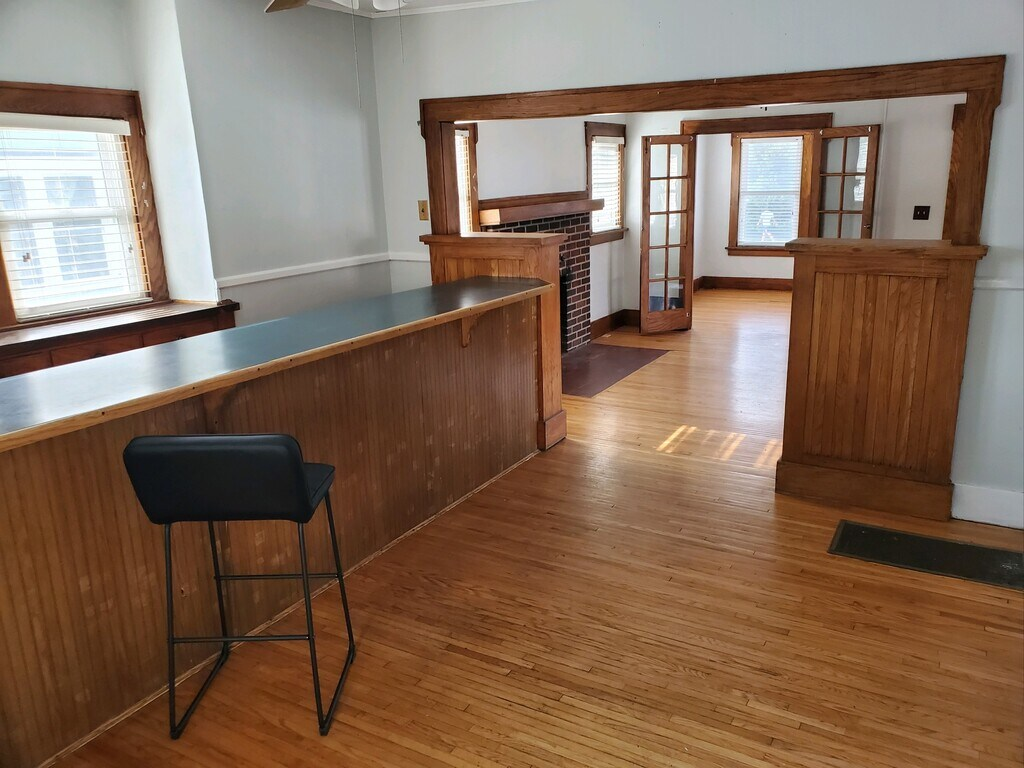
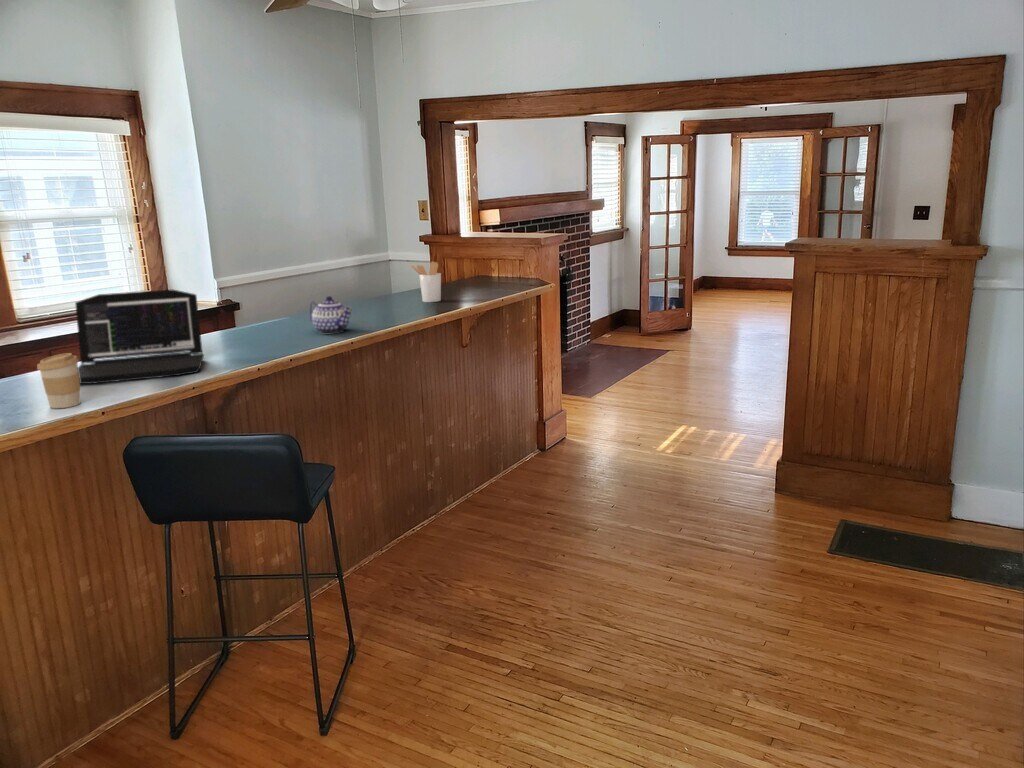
+ laptop (135, 334)
+ teapot (329, 313)
+ utensil holder (425, 281)
+ coffee cup (61, 380)
